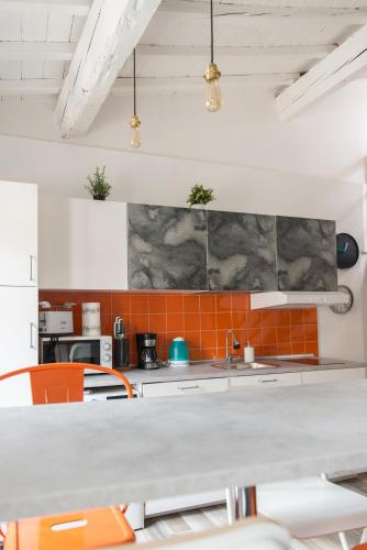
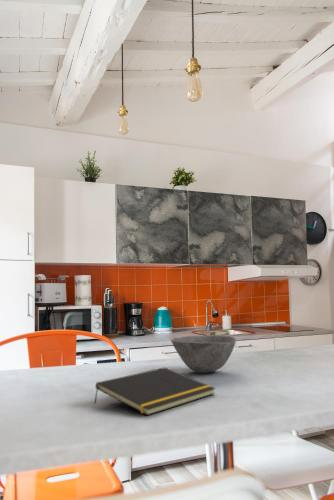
+ notepad (157, 388)
+ bowl (204, 354)
